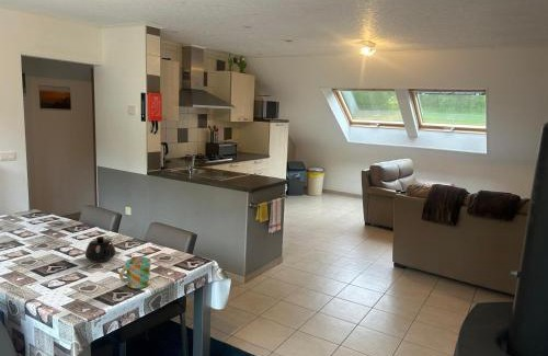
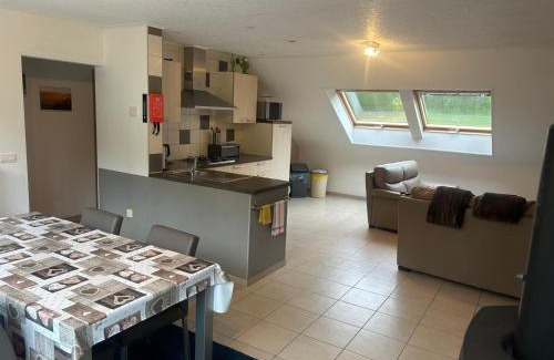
- teapot (101, 248)
- mug (135, 273)
